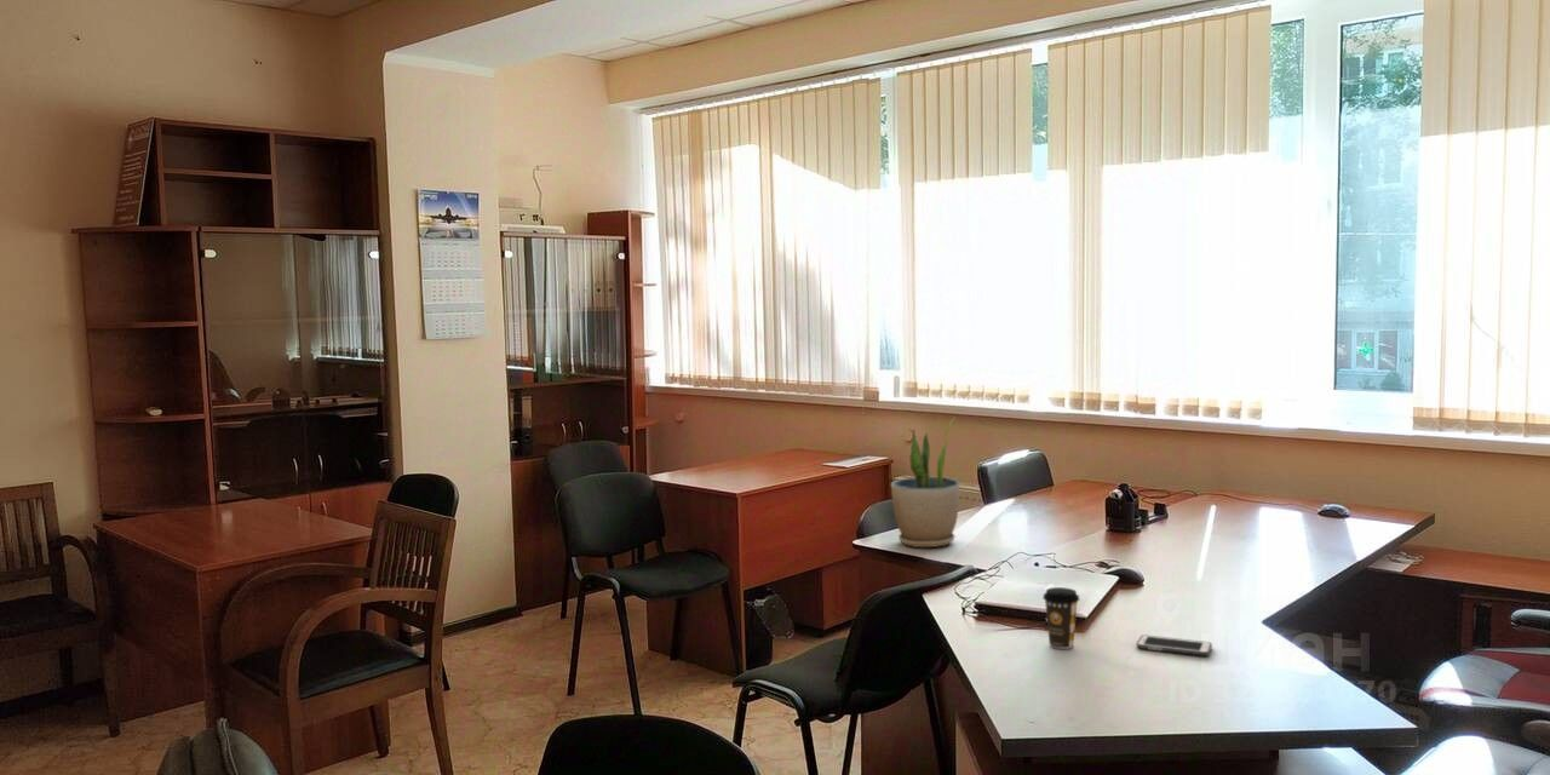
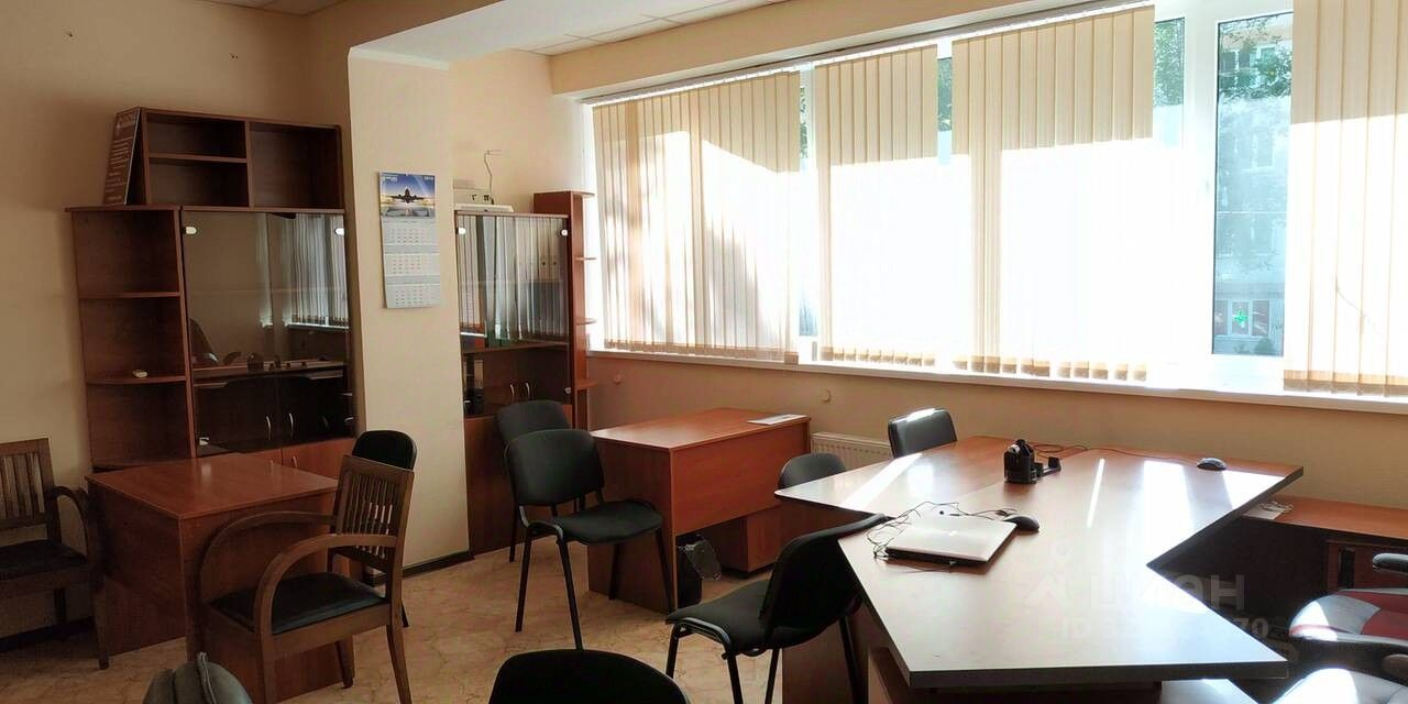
- cell phone (1173, 645)
- coffee cup (1061, 618)
- potted plant (924, 480)
